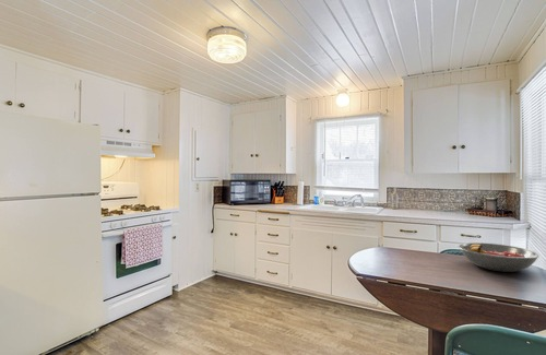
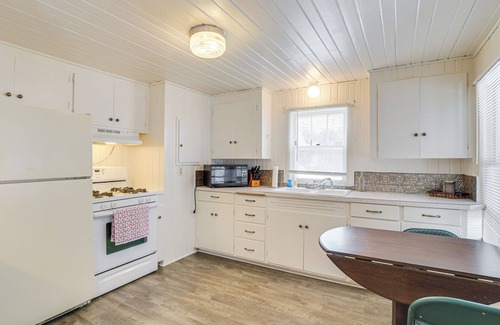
- fruit bowl (496, 256)
